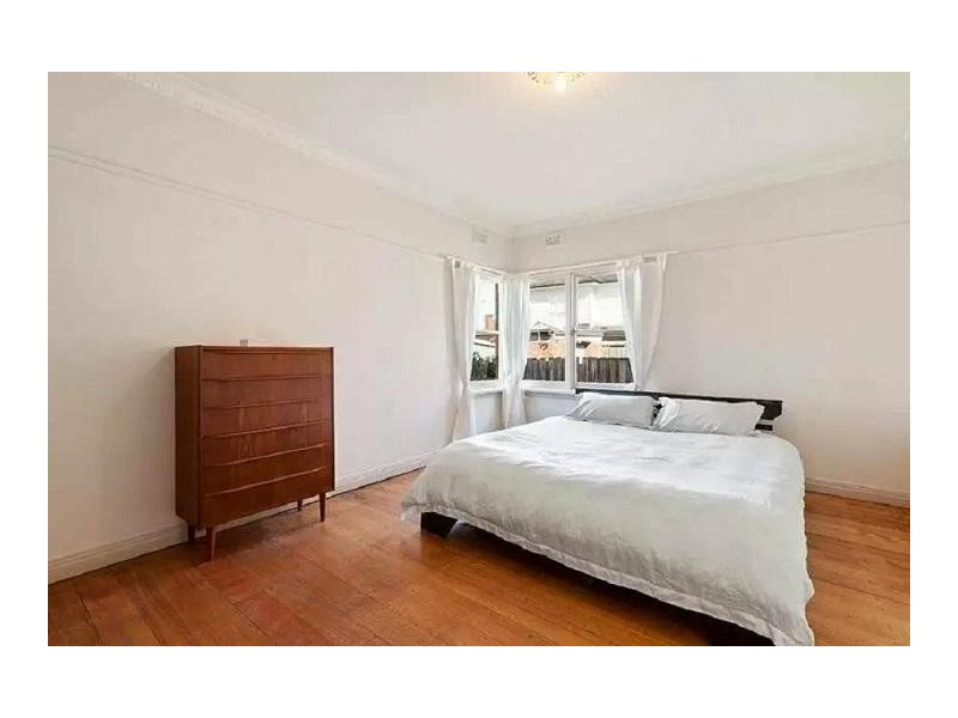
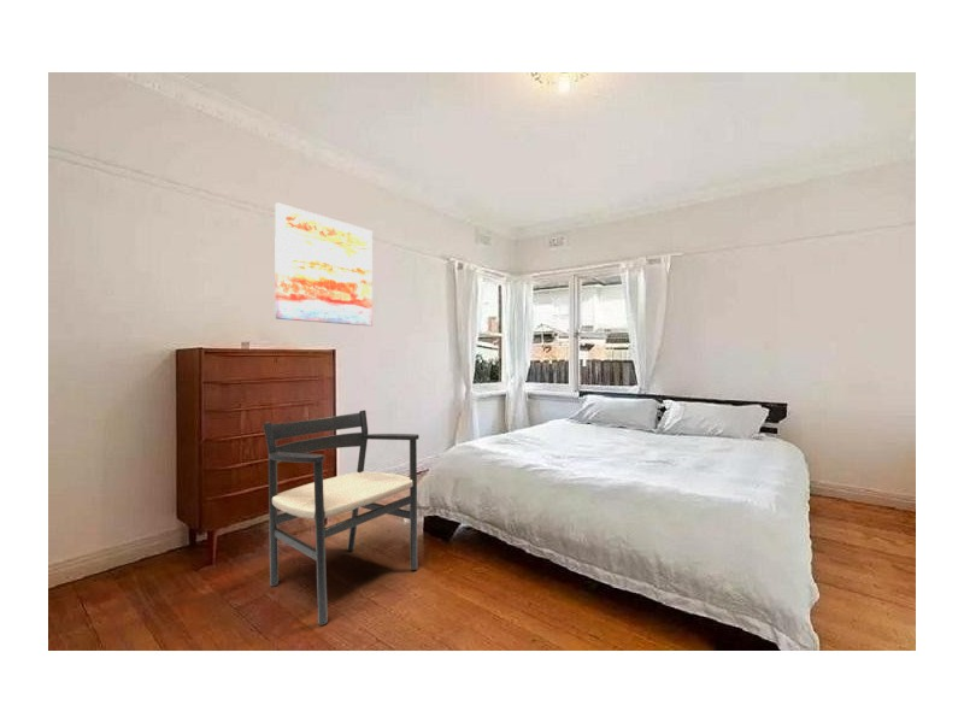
+ chair (340, 498)
+ wall art (328, 270)
